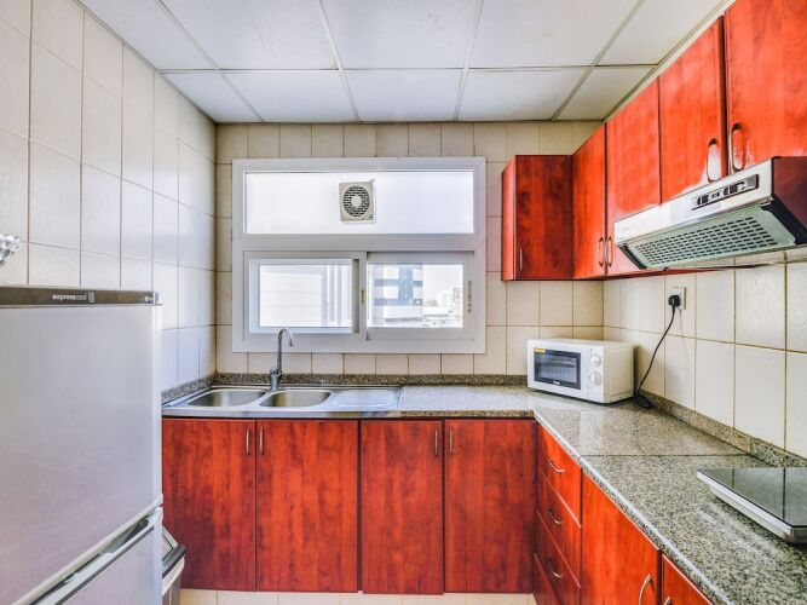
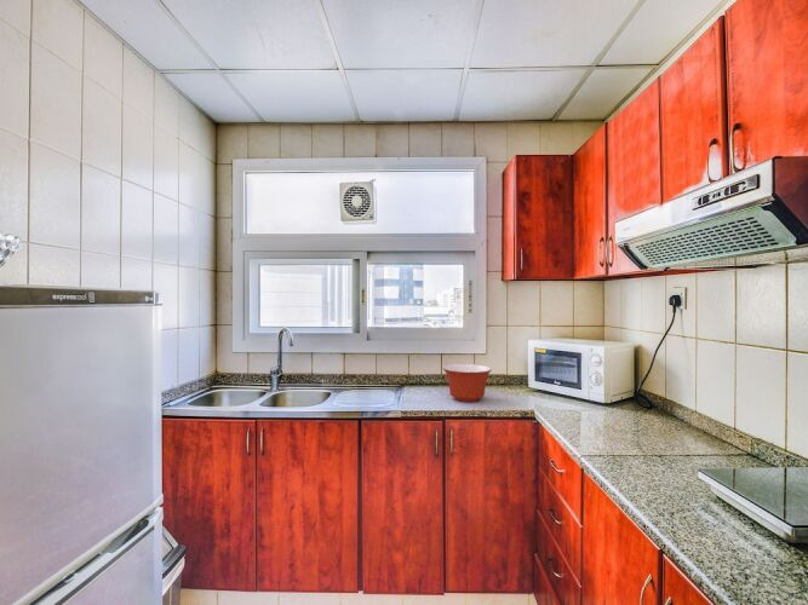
+ mixing bowl (466, 382)
